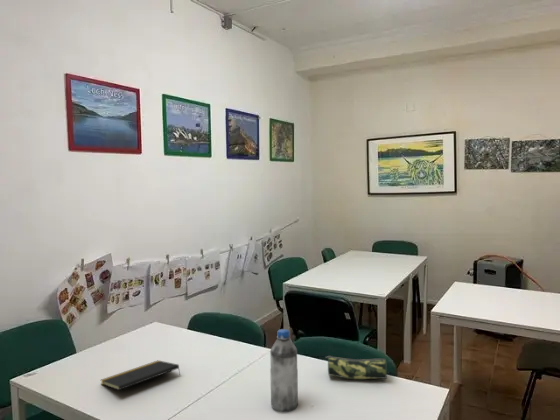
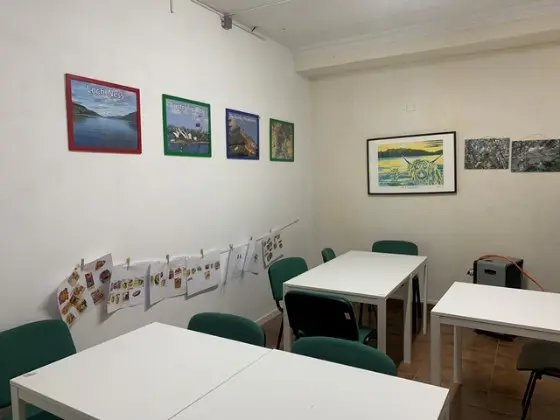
- pencil case (355, 367)
- notepad (140, 374)
- water bottle (283, 368)
